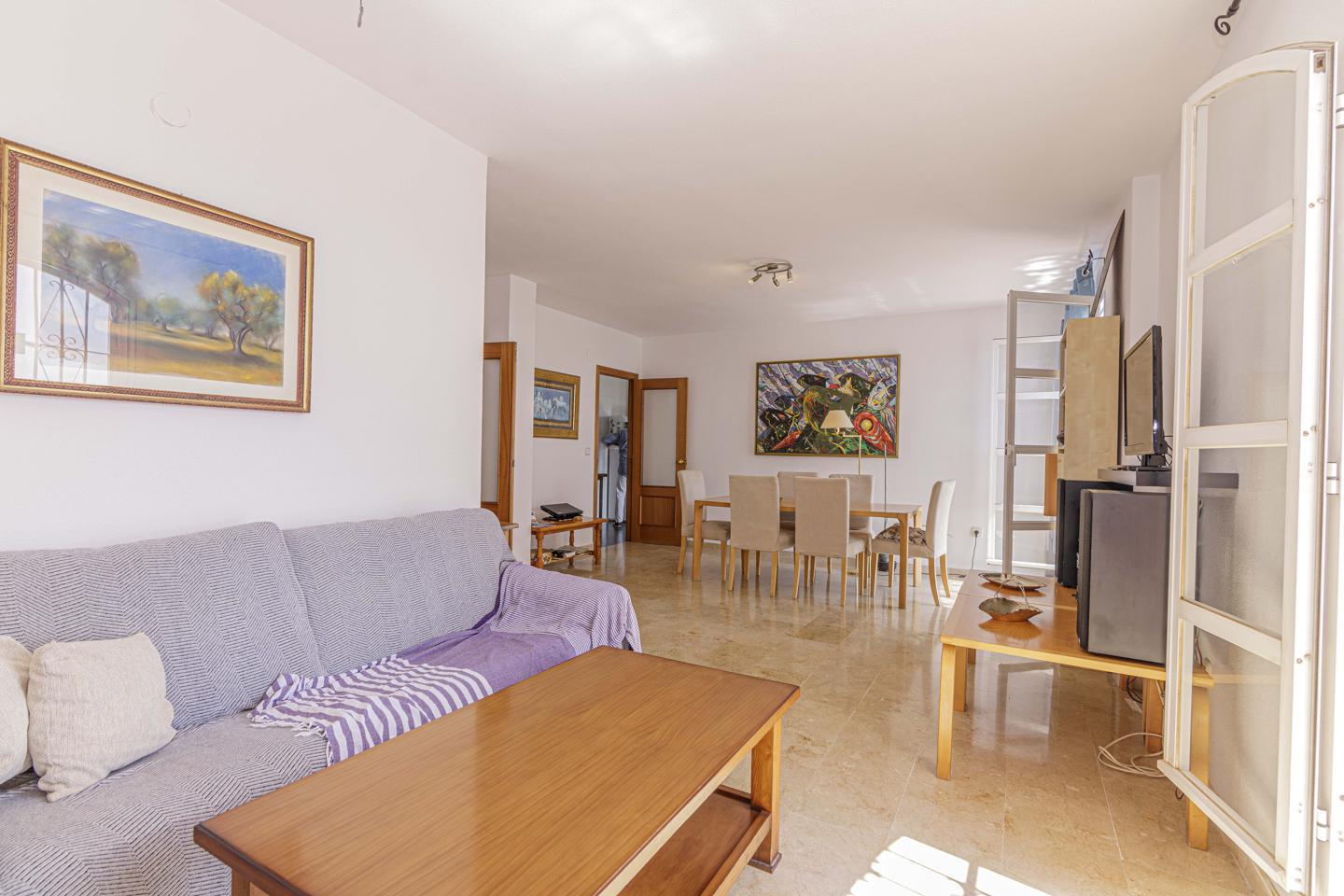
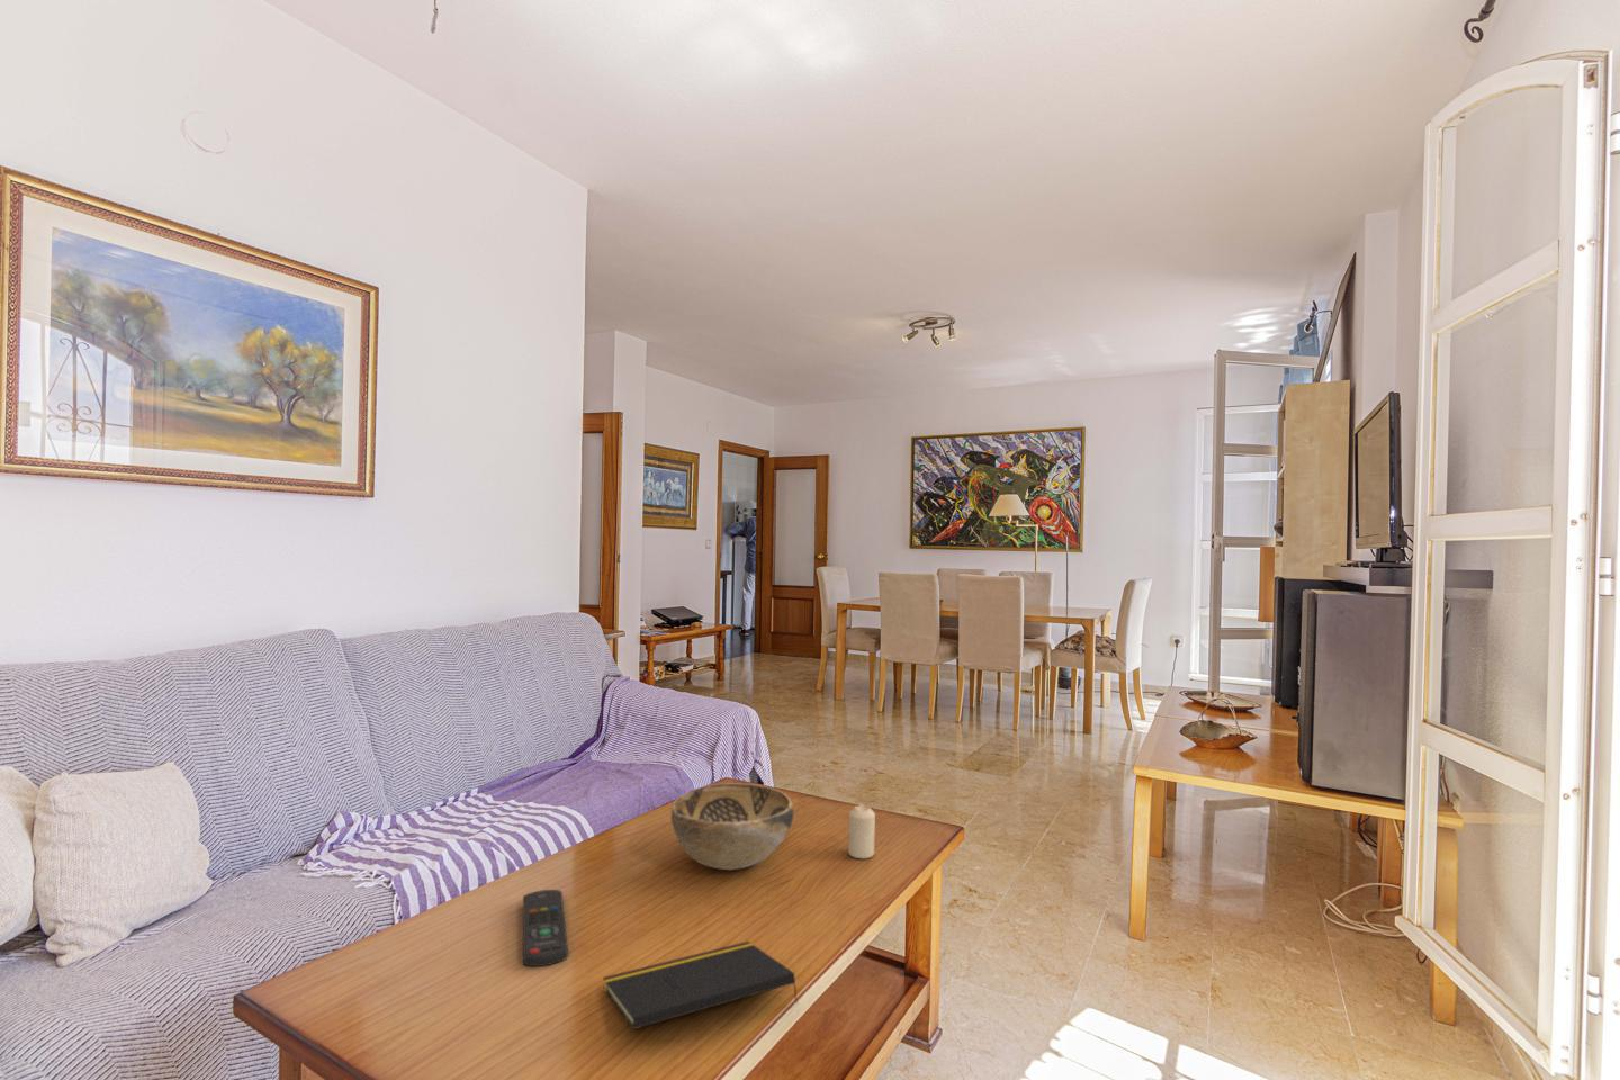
+ remote control (544, 923)
+ notepad (697, 980)
+ decorative bowl (733, 832)
+ candle (862, 830)
